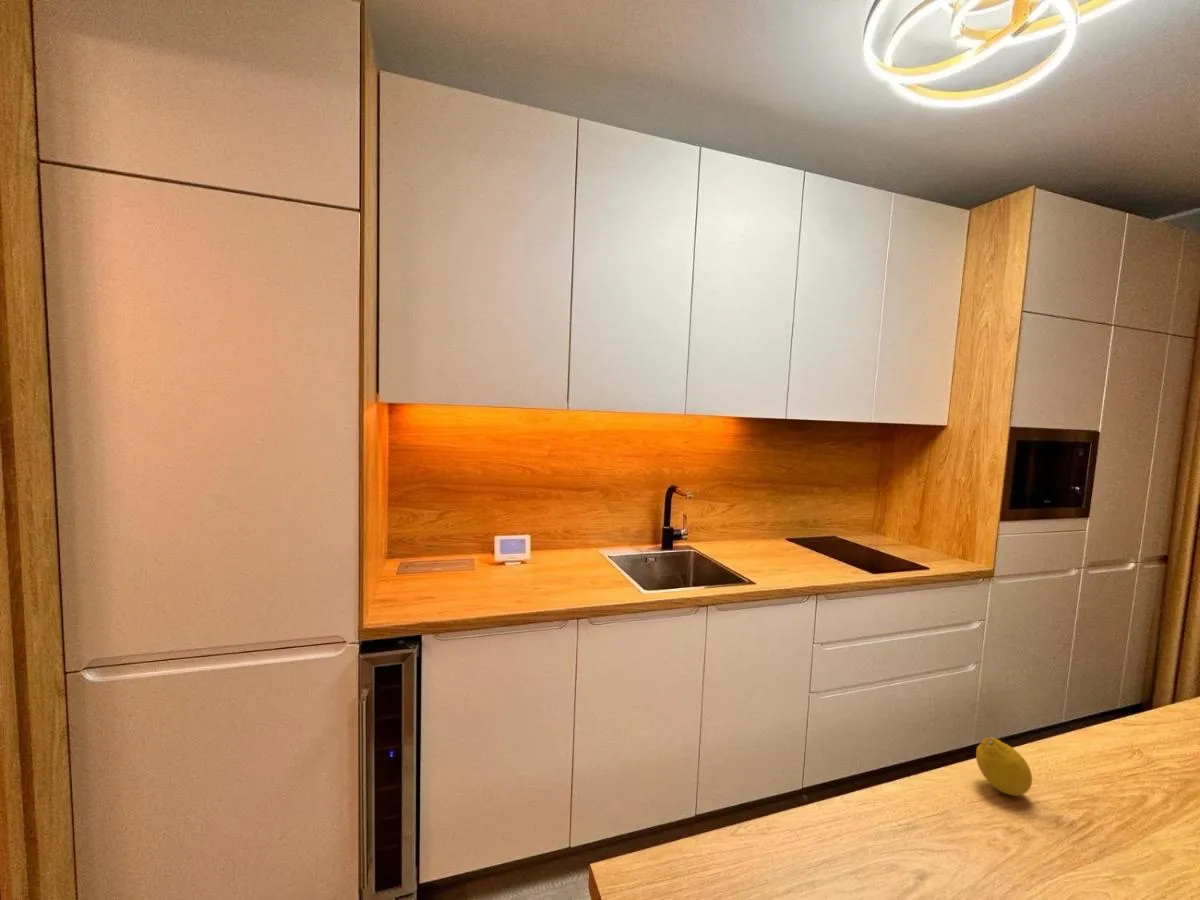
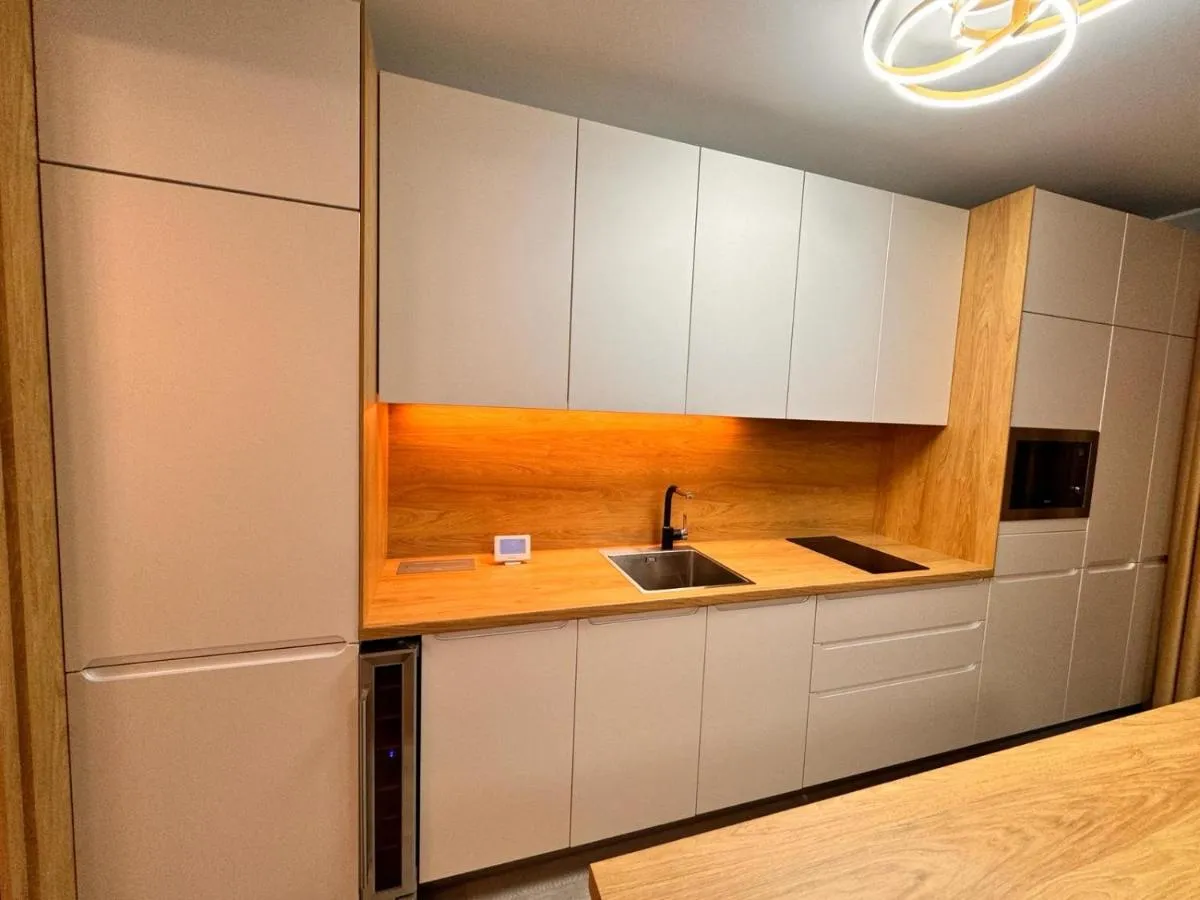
- fruit (1003, 765)
